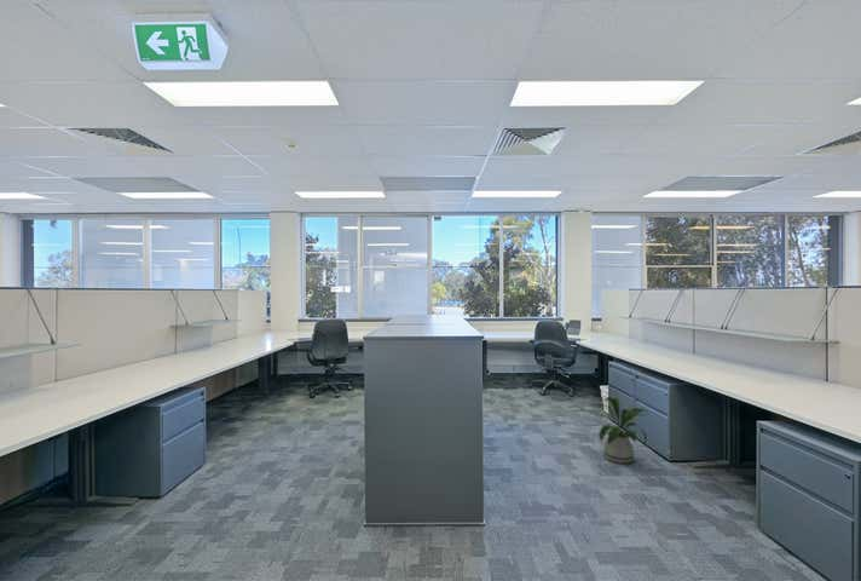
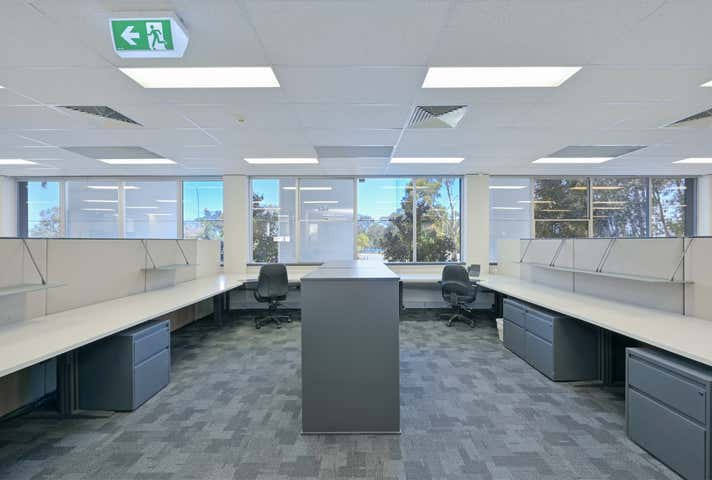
- house plant (625, 426)
